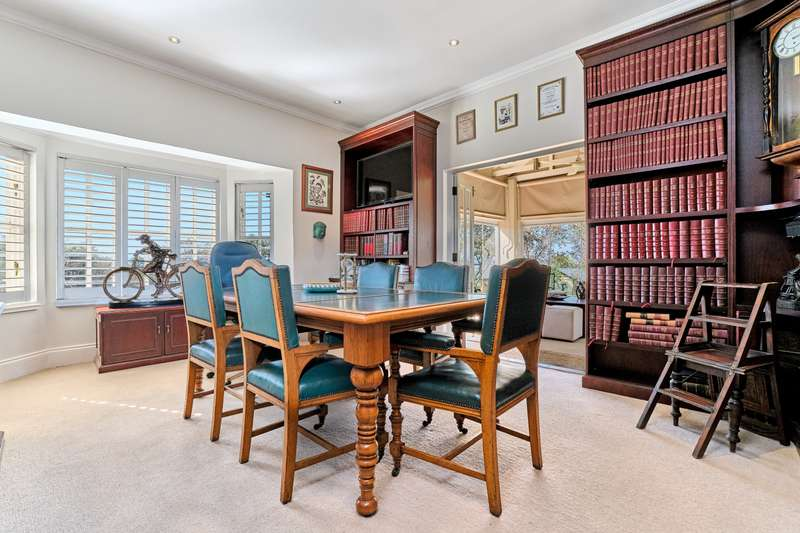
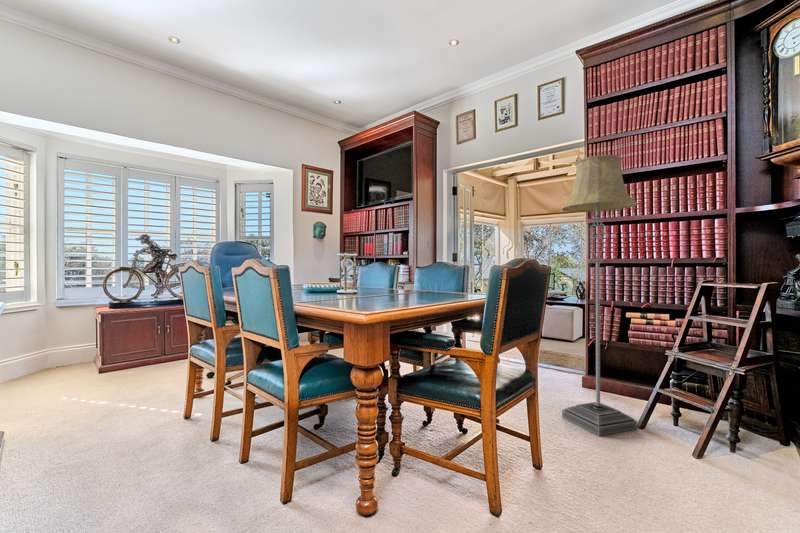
+ floor lamp (598, 291)
